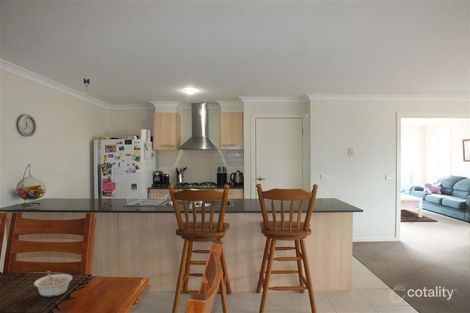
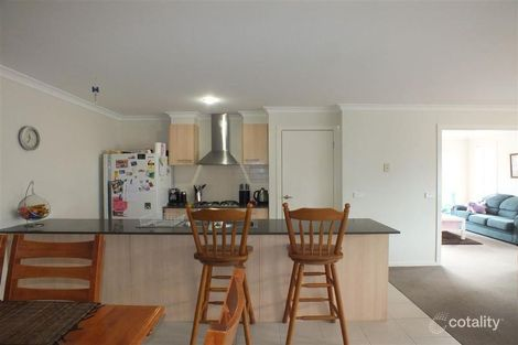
- legume (52, 284)
